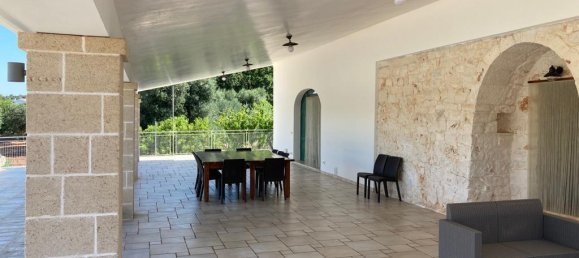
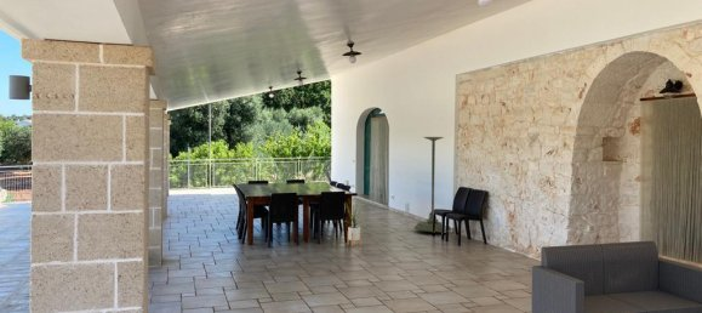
+ plant stand (433, 184)
+ house plant (354, 221)
